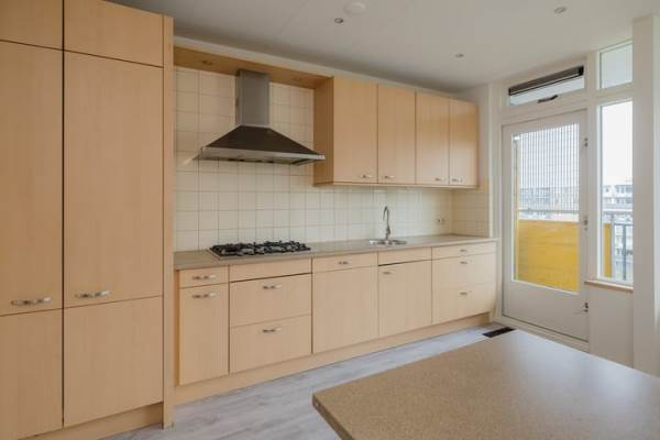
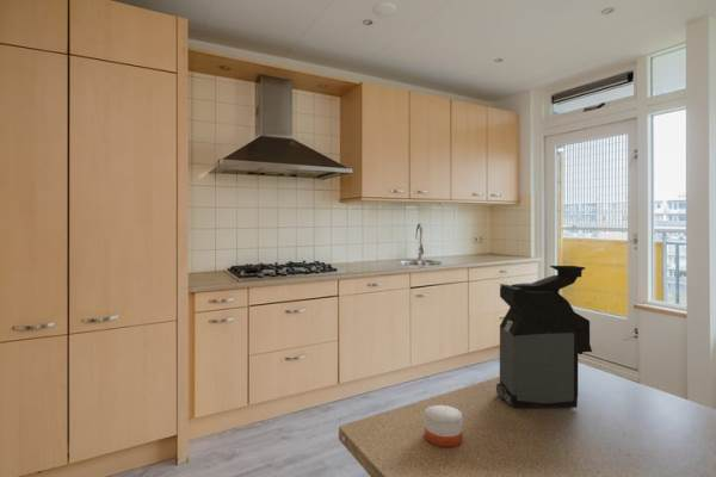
+ coffee maker (541, 333)
+ candle (443, 411)
